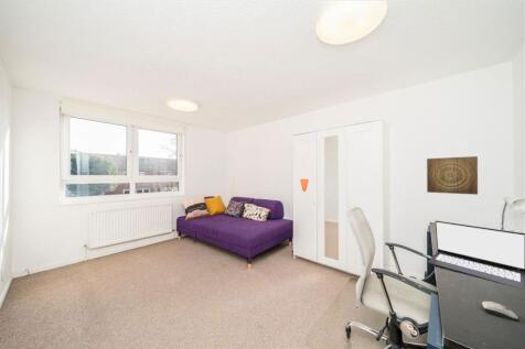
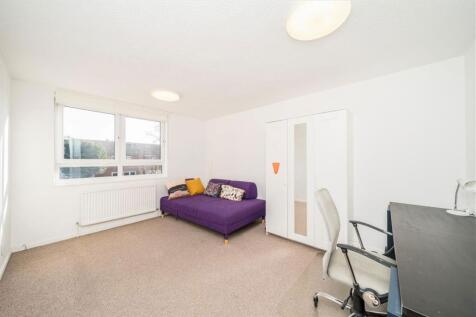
- laptop (473, 248)
- computer mouse (499, 309)
- wall art (450, 175)
